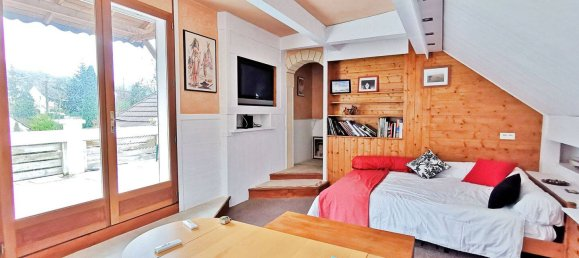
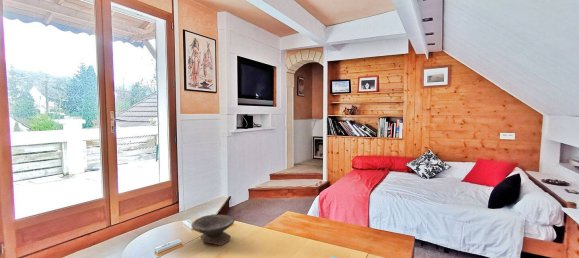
+ bowl (213, 230)
